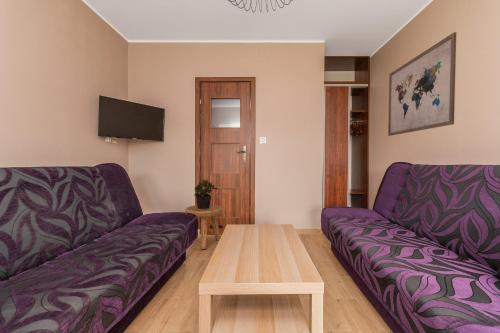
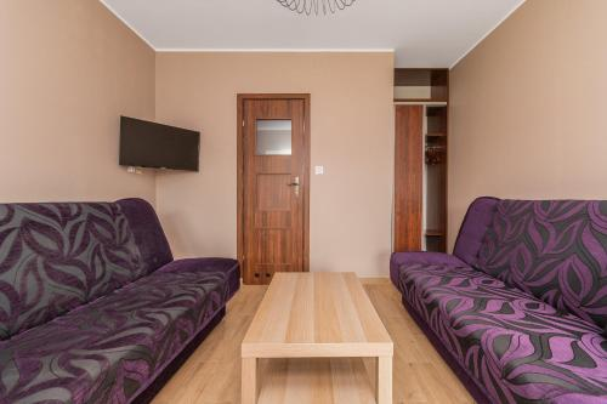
- wall art (415, 94)
- stool (204, 225)
- potted plant (204, 193)
